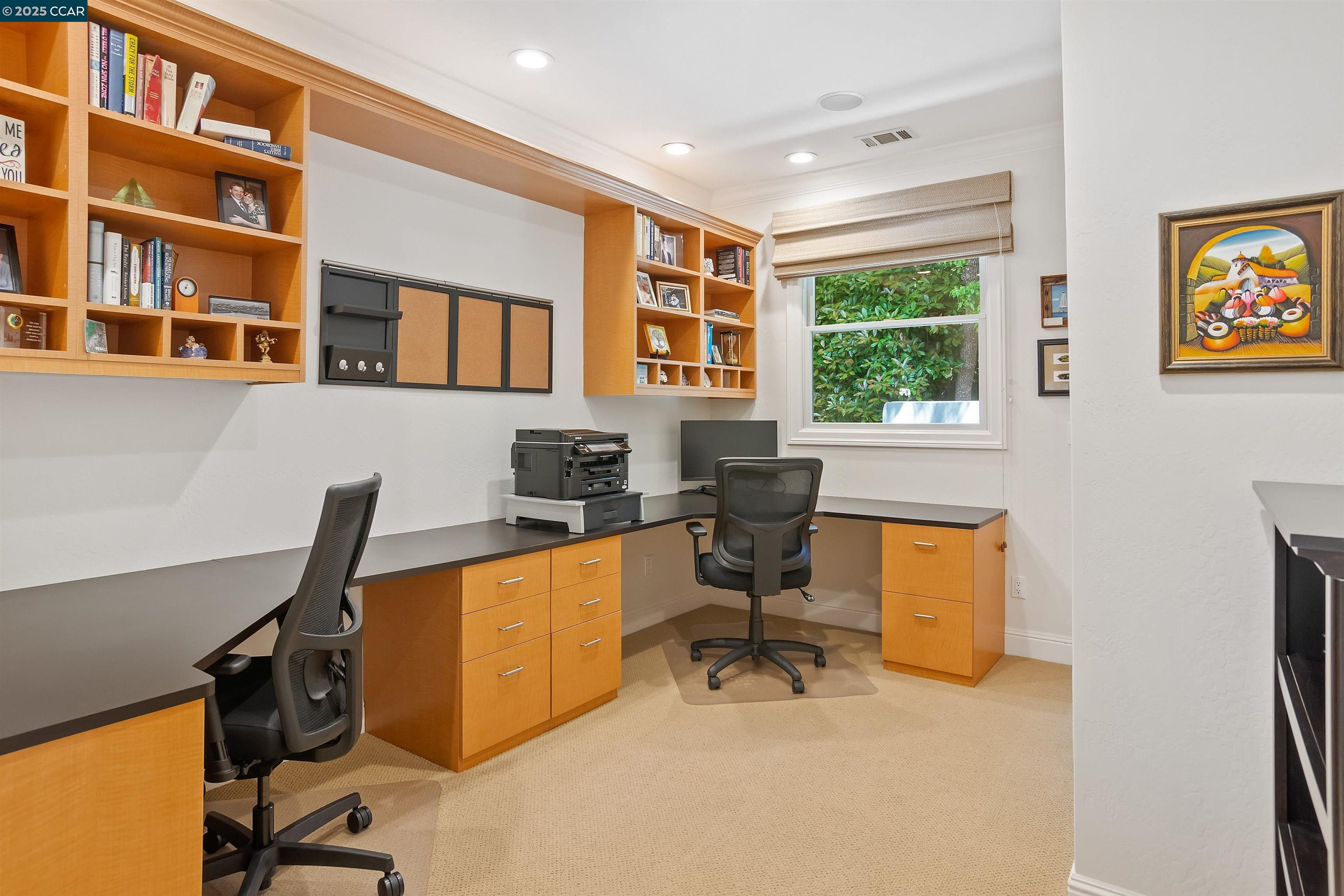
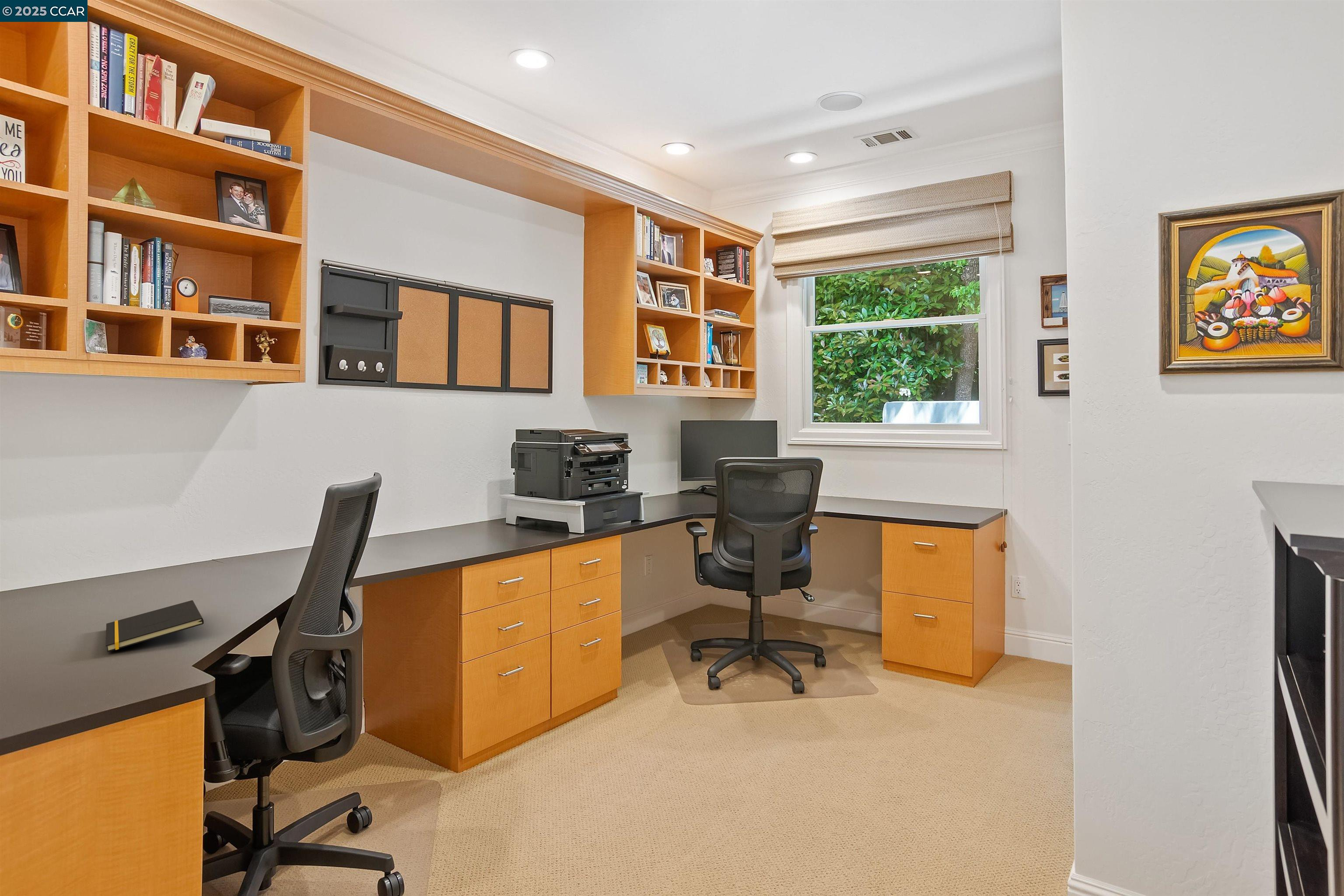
+ notepad (154, 623)
